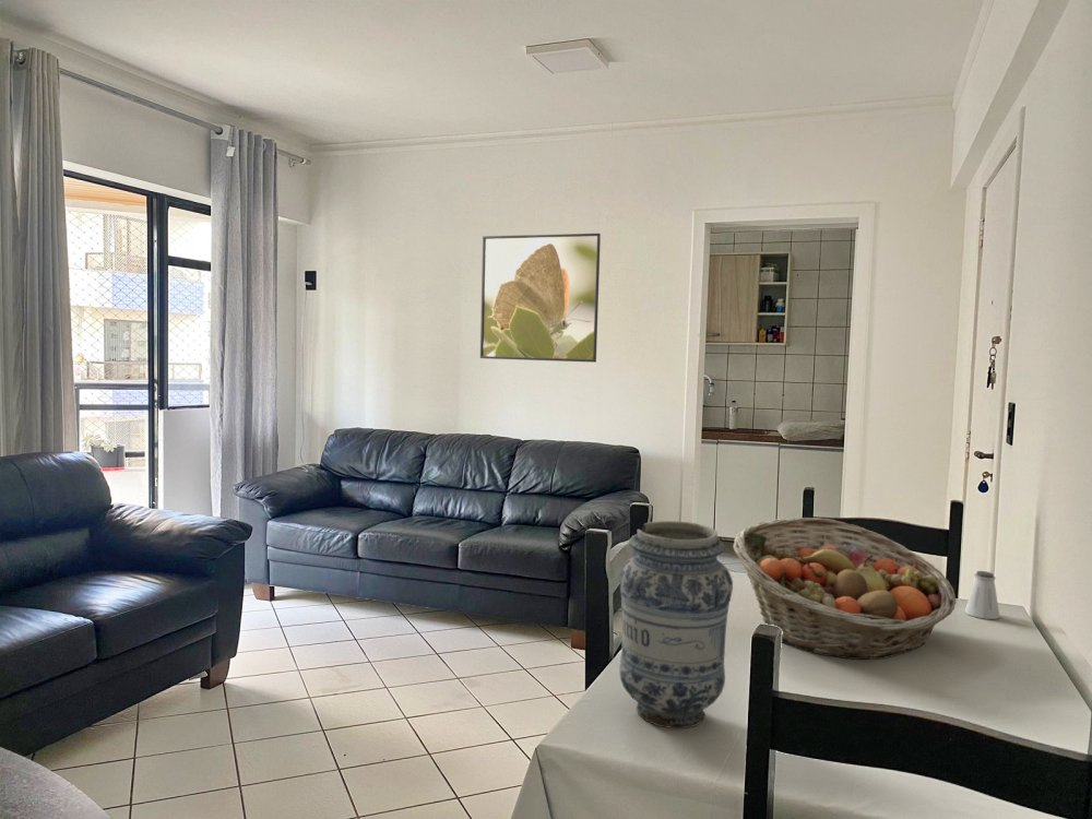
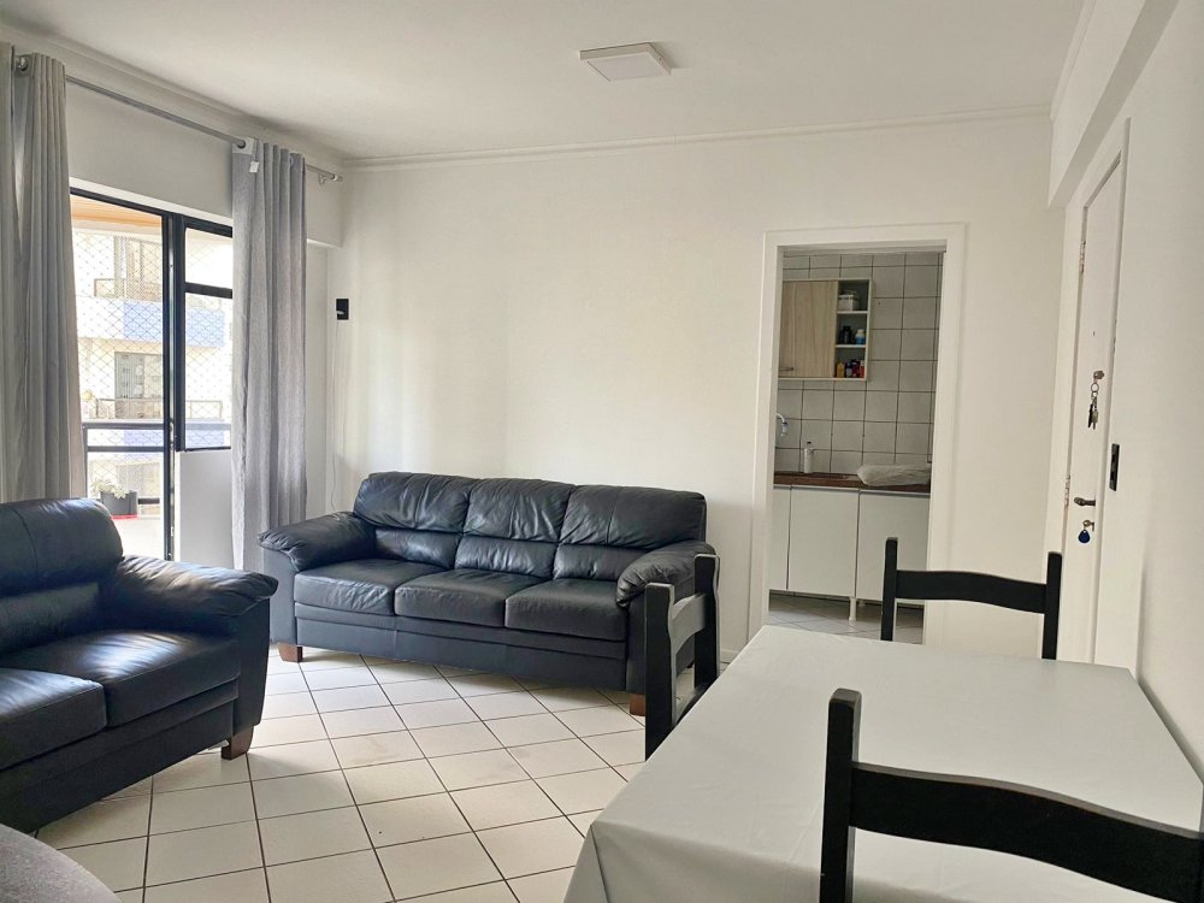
- saltshaker (983, 593)
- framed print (537, 297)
- fruit basket (841, 583)
- vase (674, 621)
